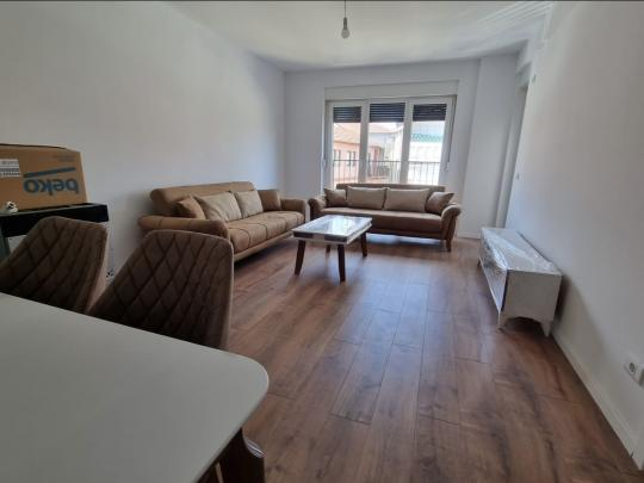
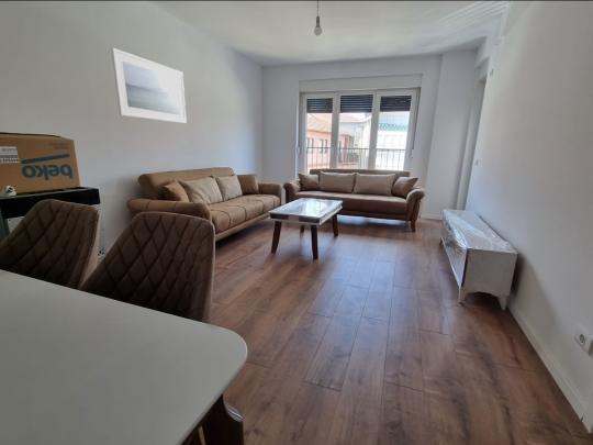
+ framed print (154, 91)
